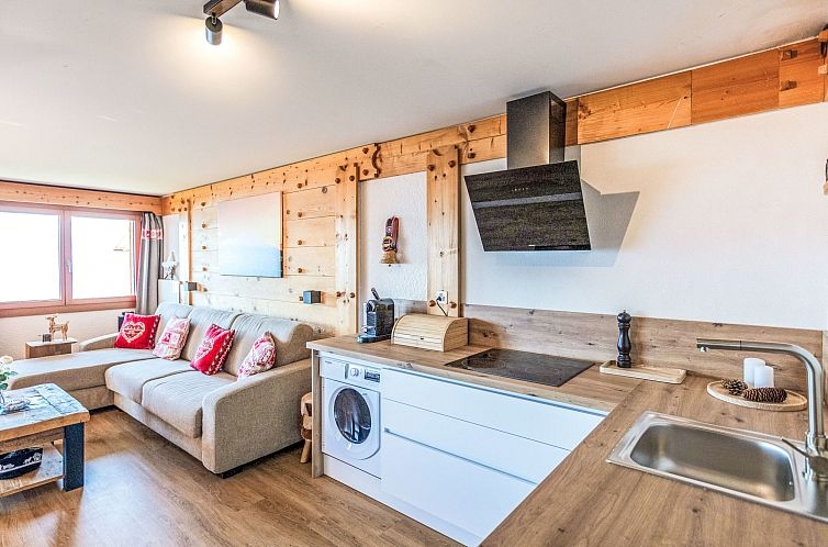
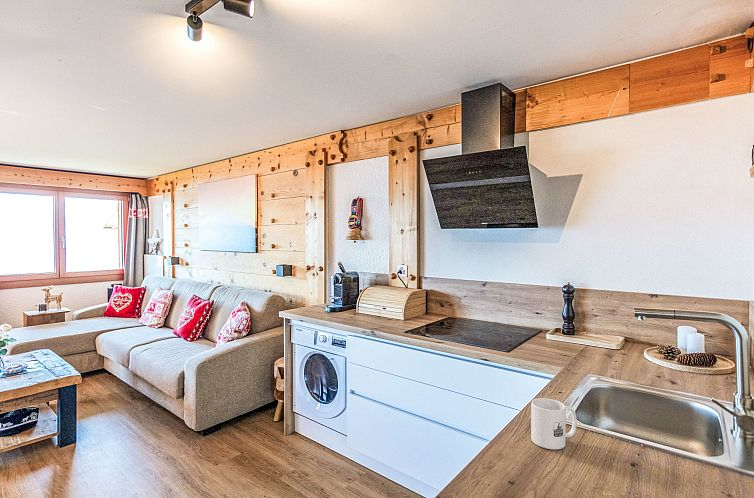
+ mug (554, 422)
